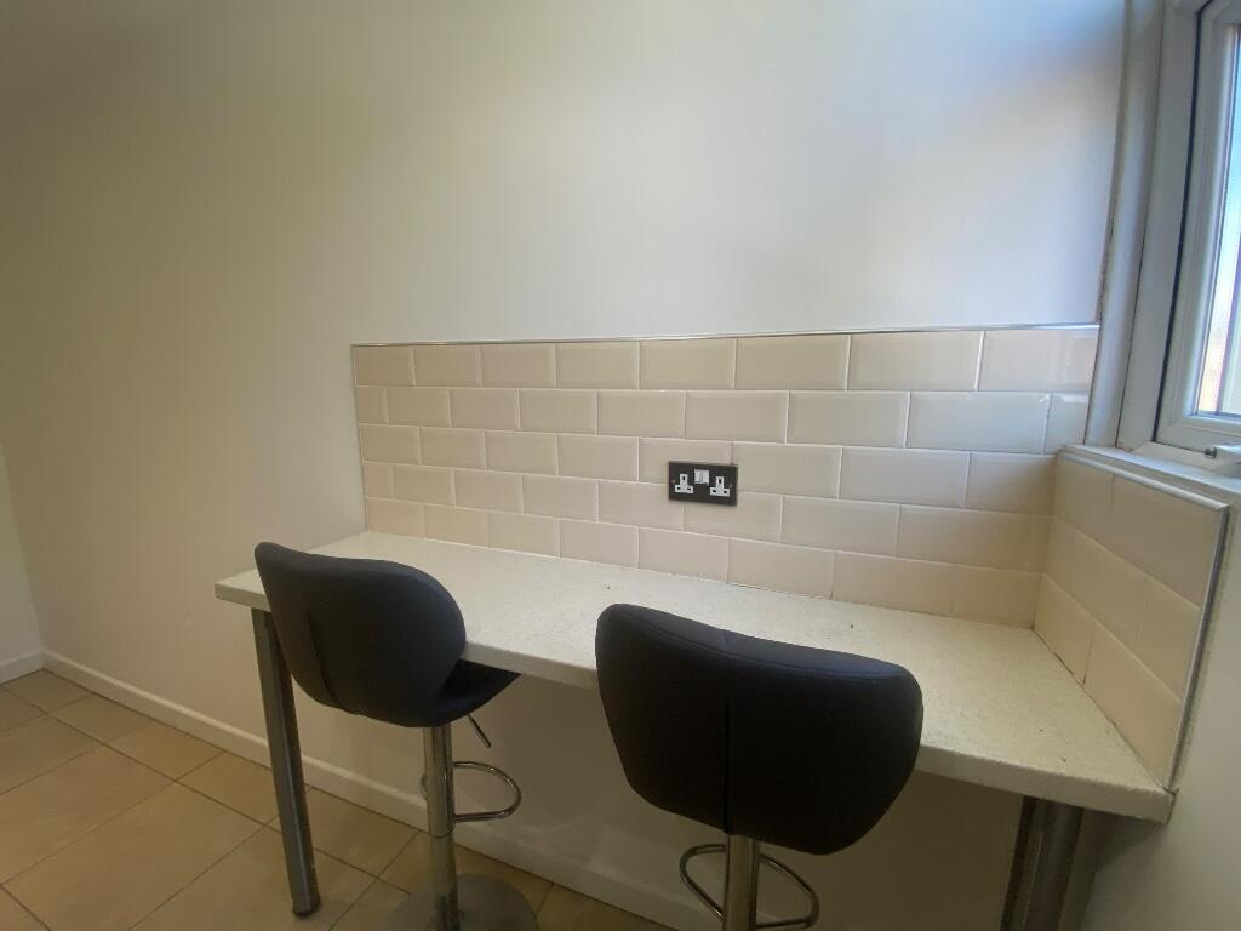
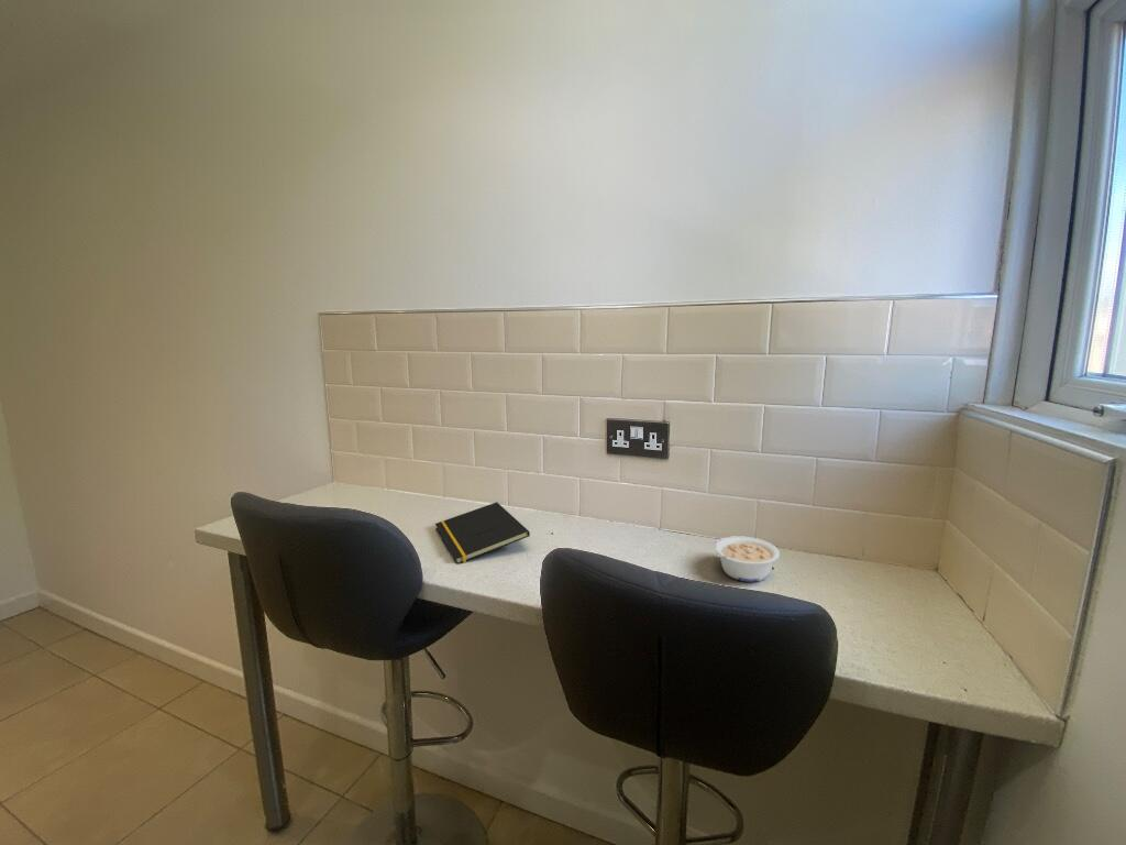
+ legume (746, 559)
+ notepad (479, 529)
